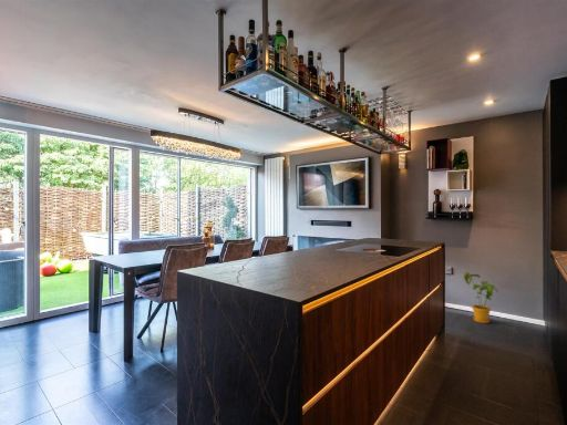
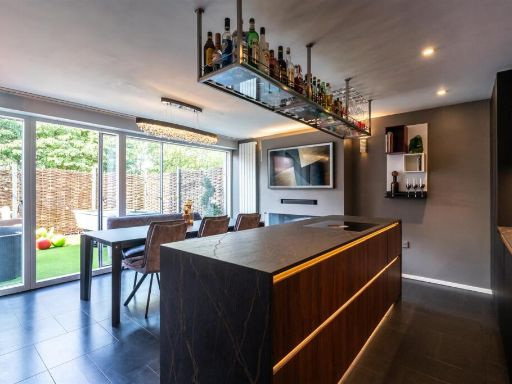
- house plant (481, 293)
